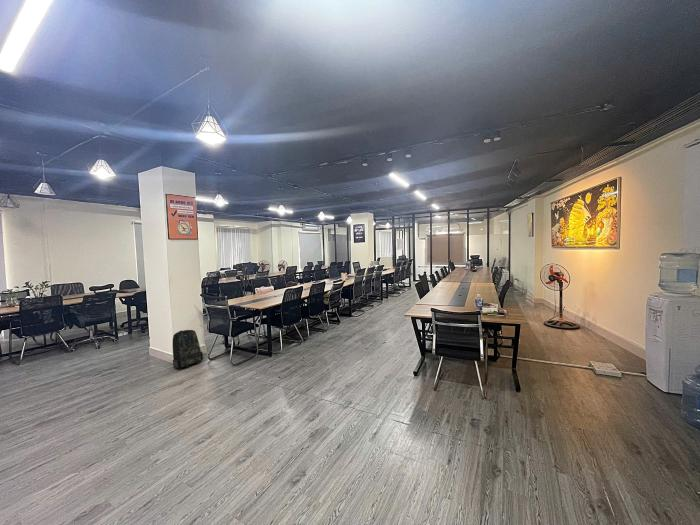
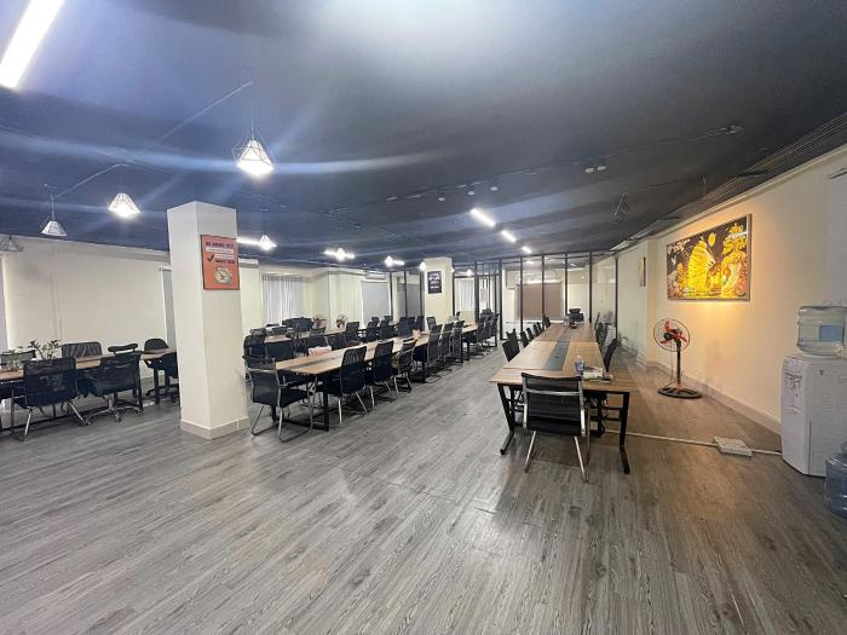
- backpack (185, 347)
